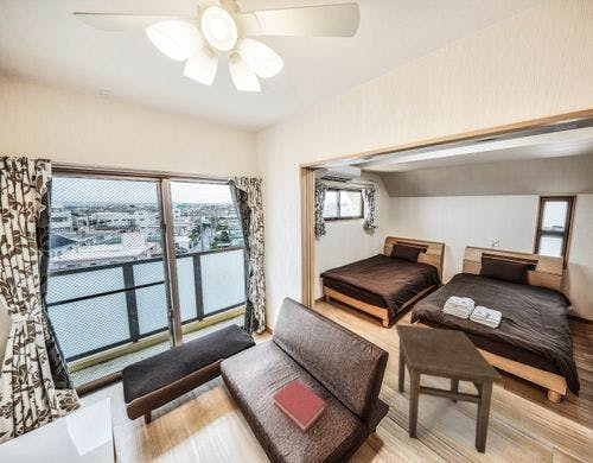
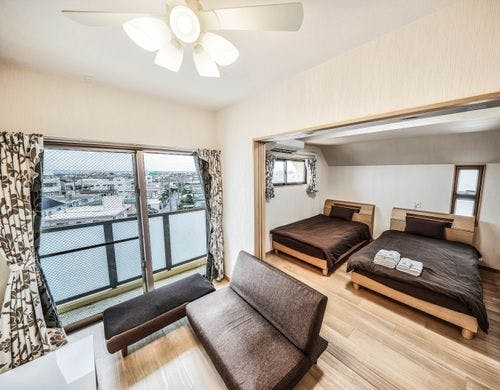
- side table (438, 376)
- hardback book (299, 402)
